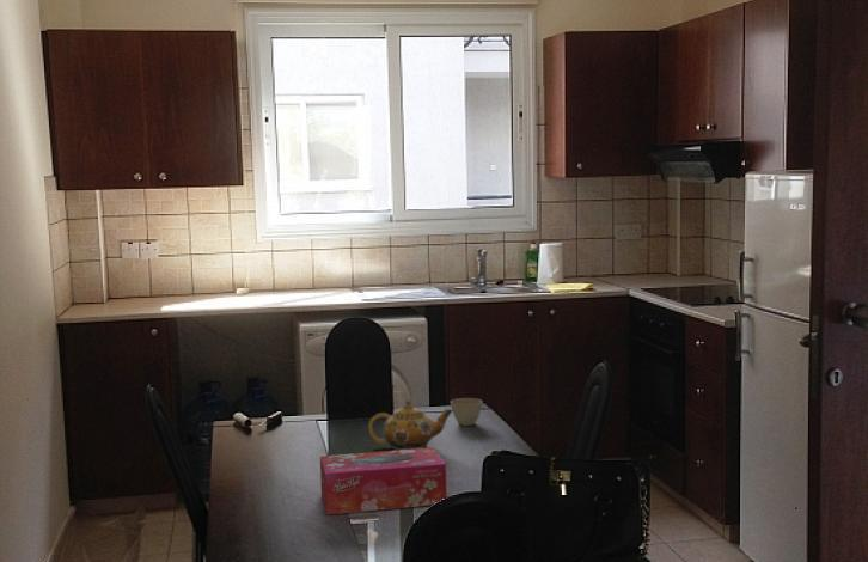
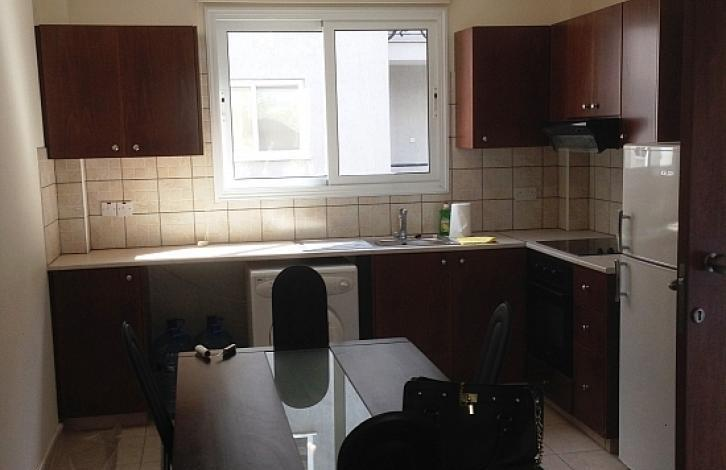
- flower pot (466, 413)
- teapot (409, 423)
- tissue box (381, 479)
